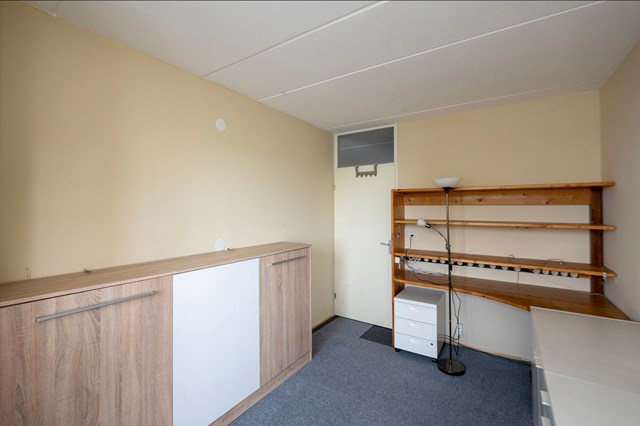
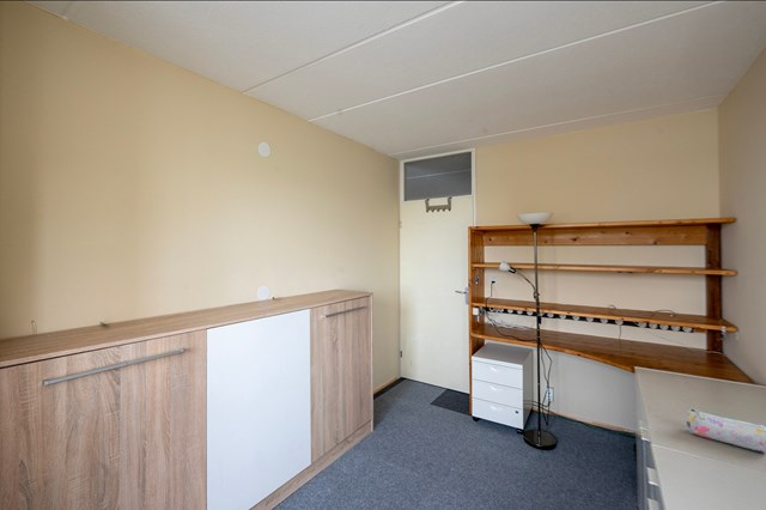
+ pencil case (725, 429)
